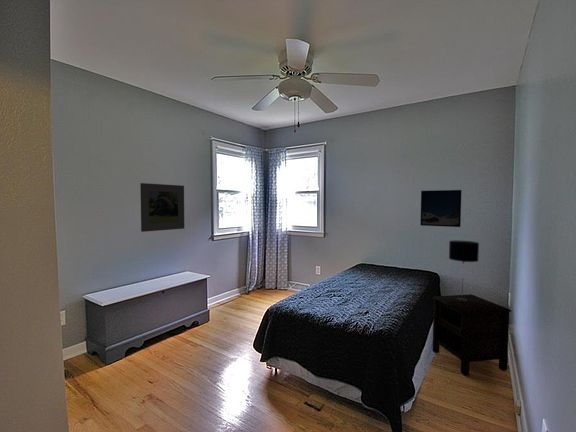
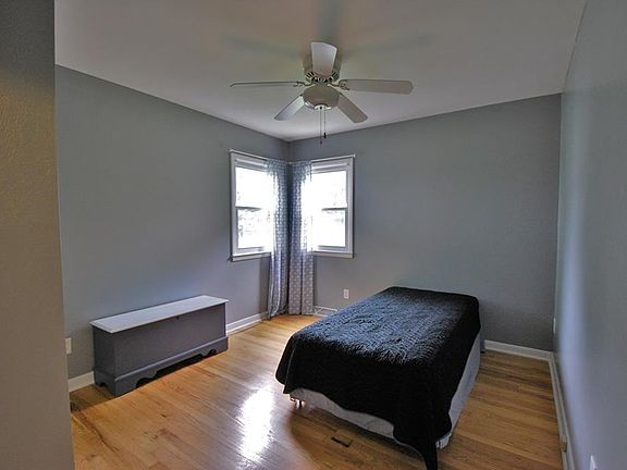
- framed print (163, 207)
- table lamp (463, 261)
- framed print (440, 208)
- nightstand (468, 331)
